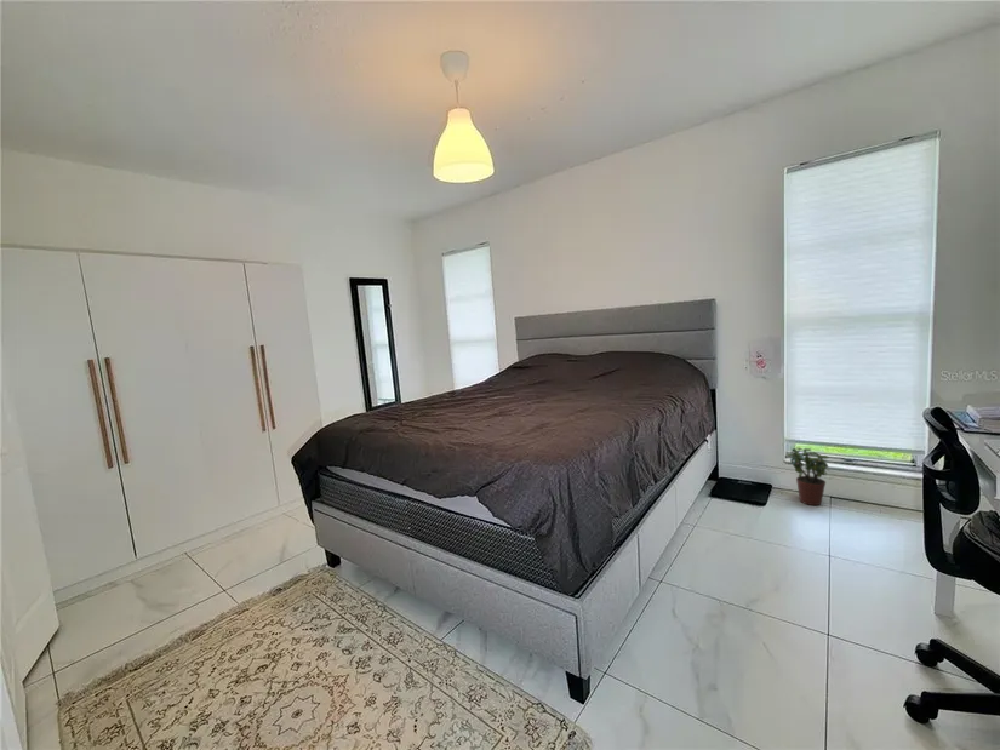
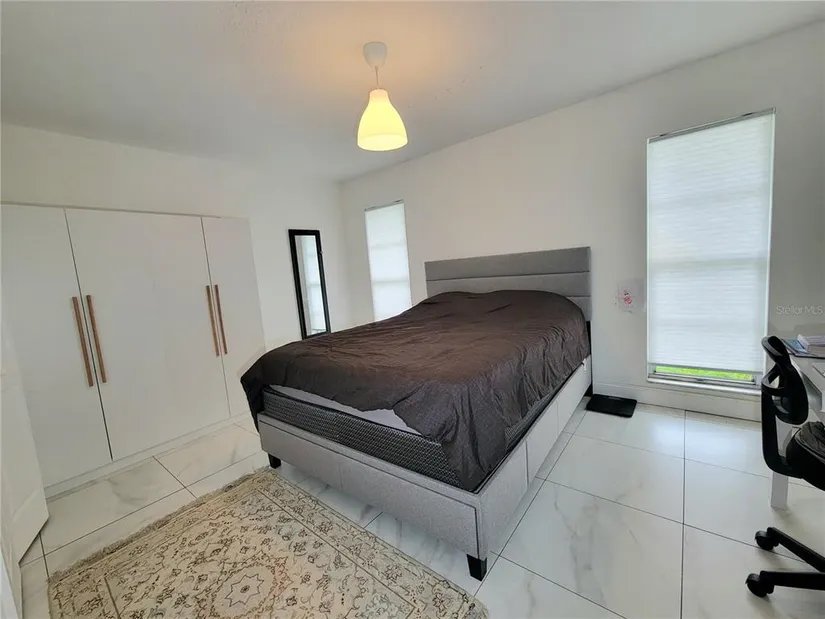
- potted plant (808, 474)
